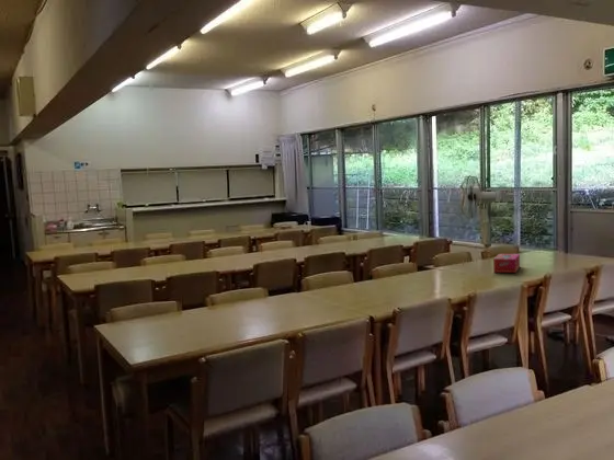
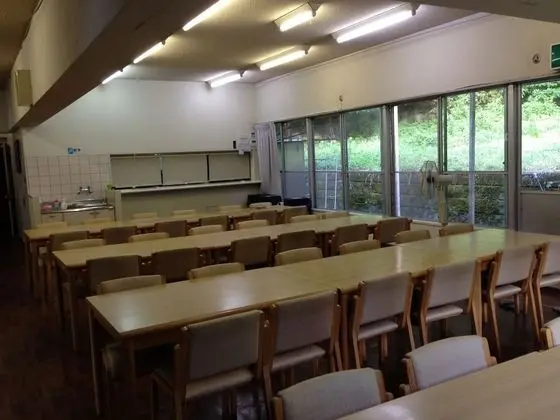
- tissue box (507, 263)
